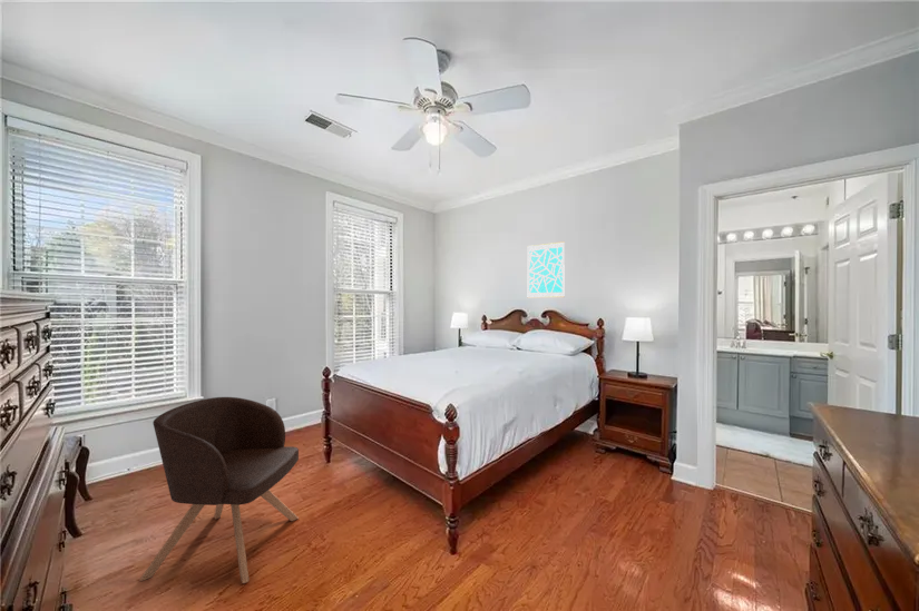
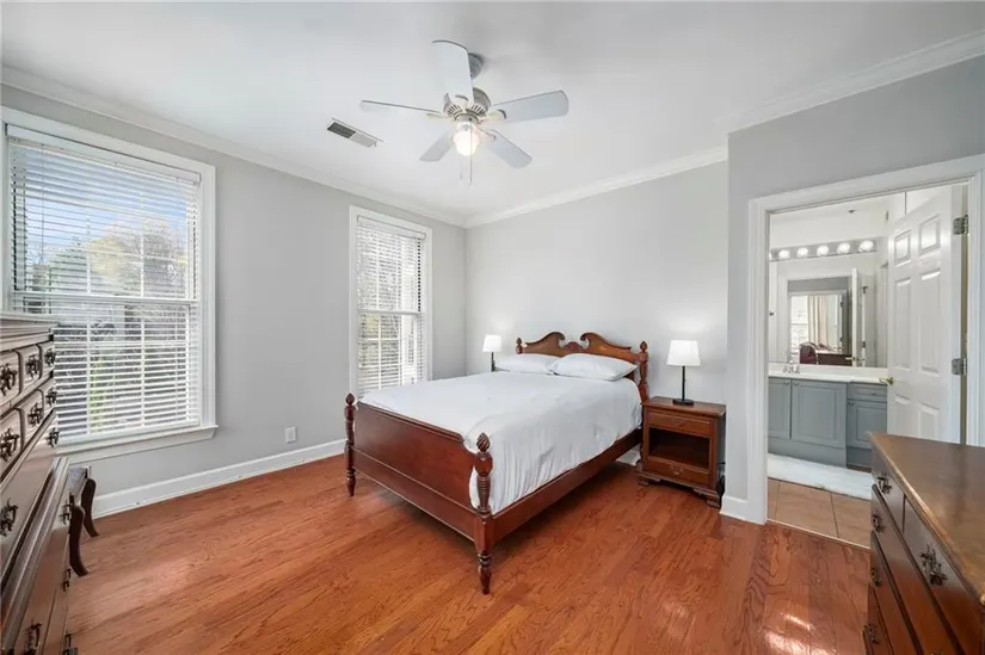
- wall art (545, 270)
- armchair (229, 475)
